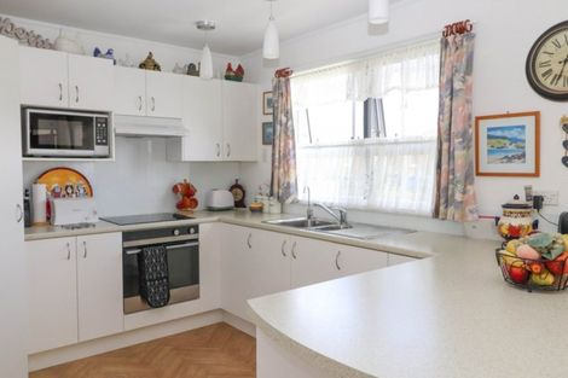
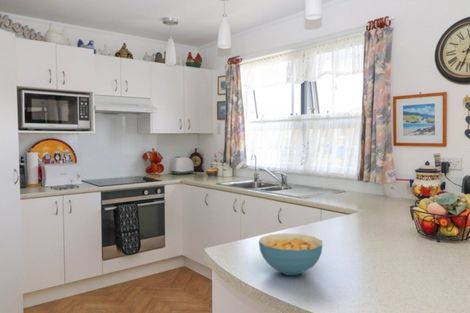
+ cereal bowl (290, 256)
